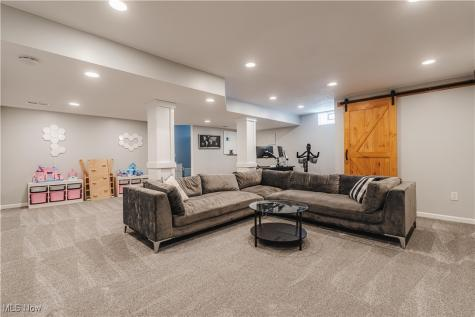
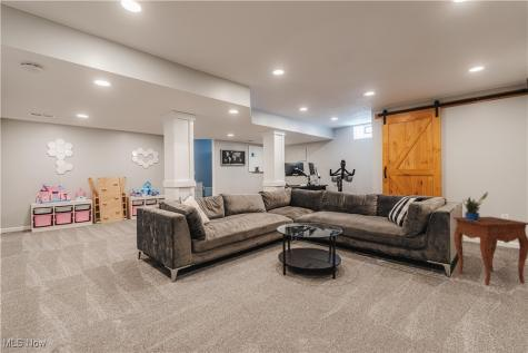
+ side table (489, 248)
+ potted plant (475, 205)
